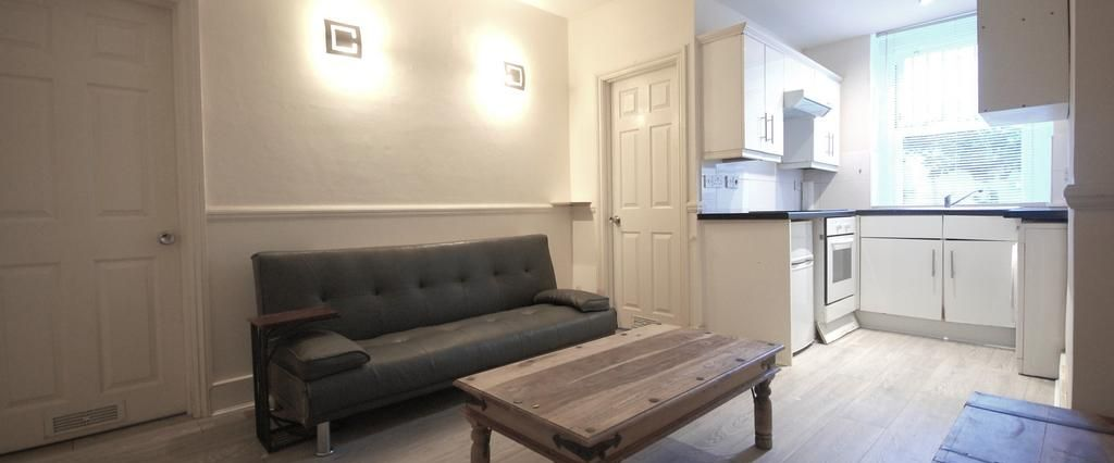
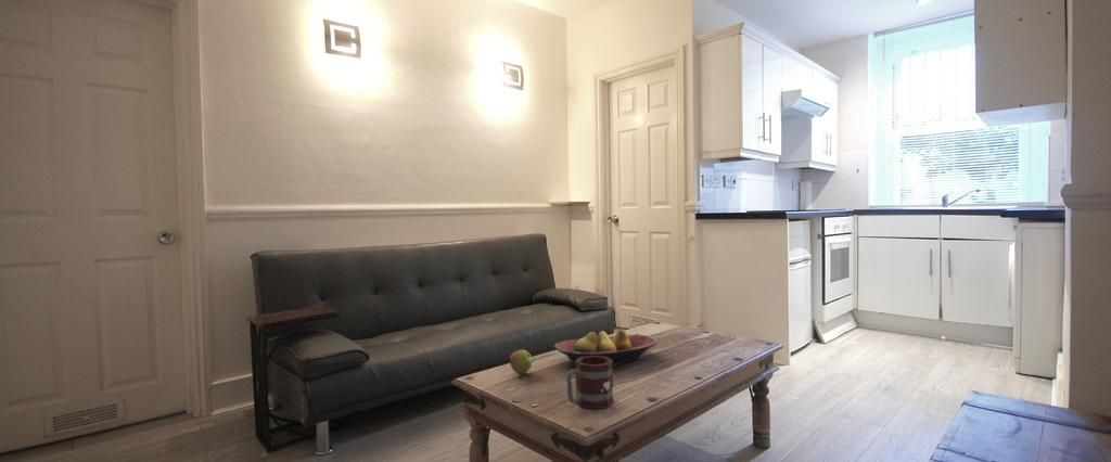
+ apple (521, 361)
+ fruit bowl (606, 344)
+ mug (588, 383)
